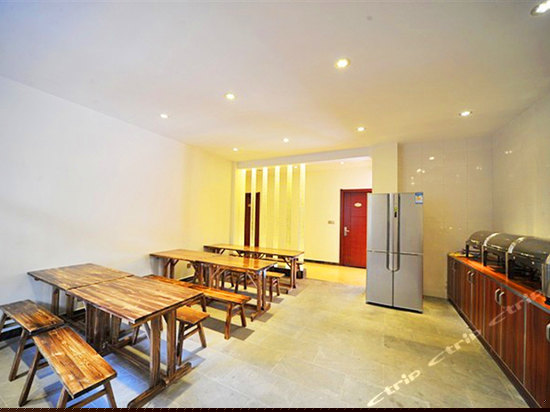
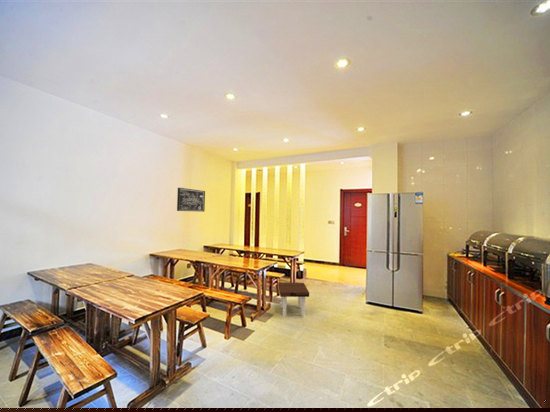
+ side table (292, 296)
+ wall art (191, 200)
